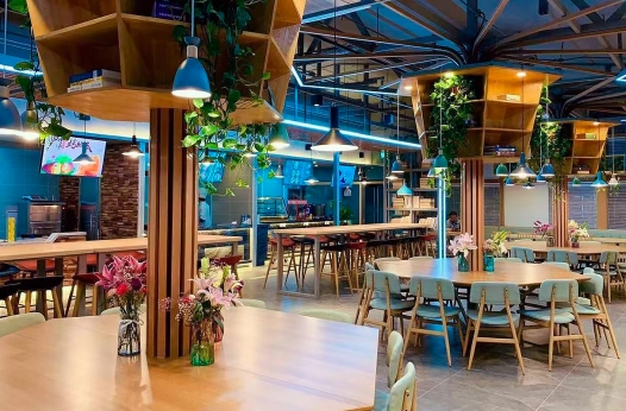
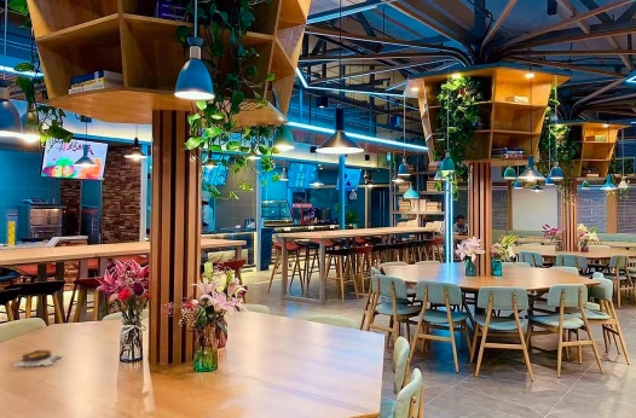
+ soup bowl (37, 356)
